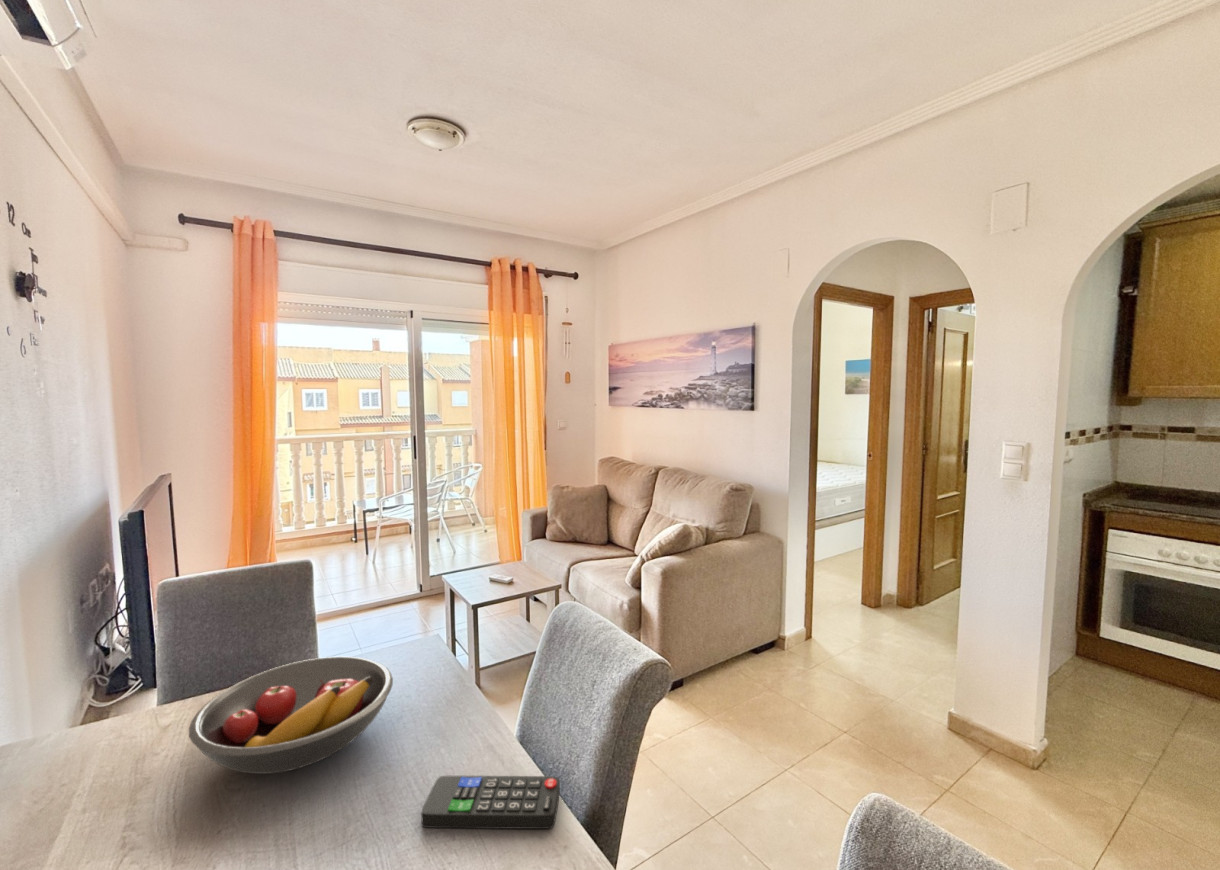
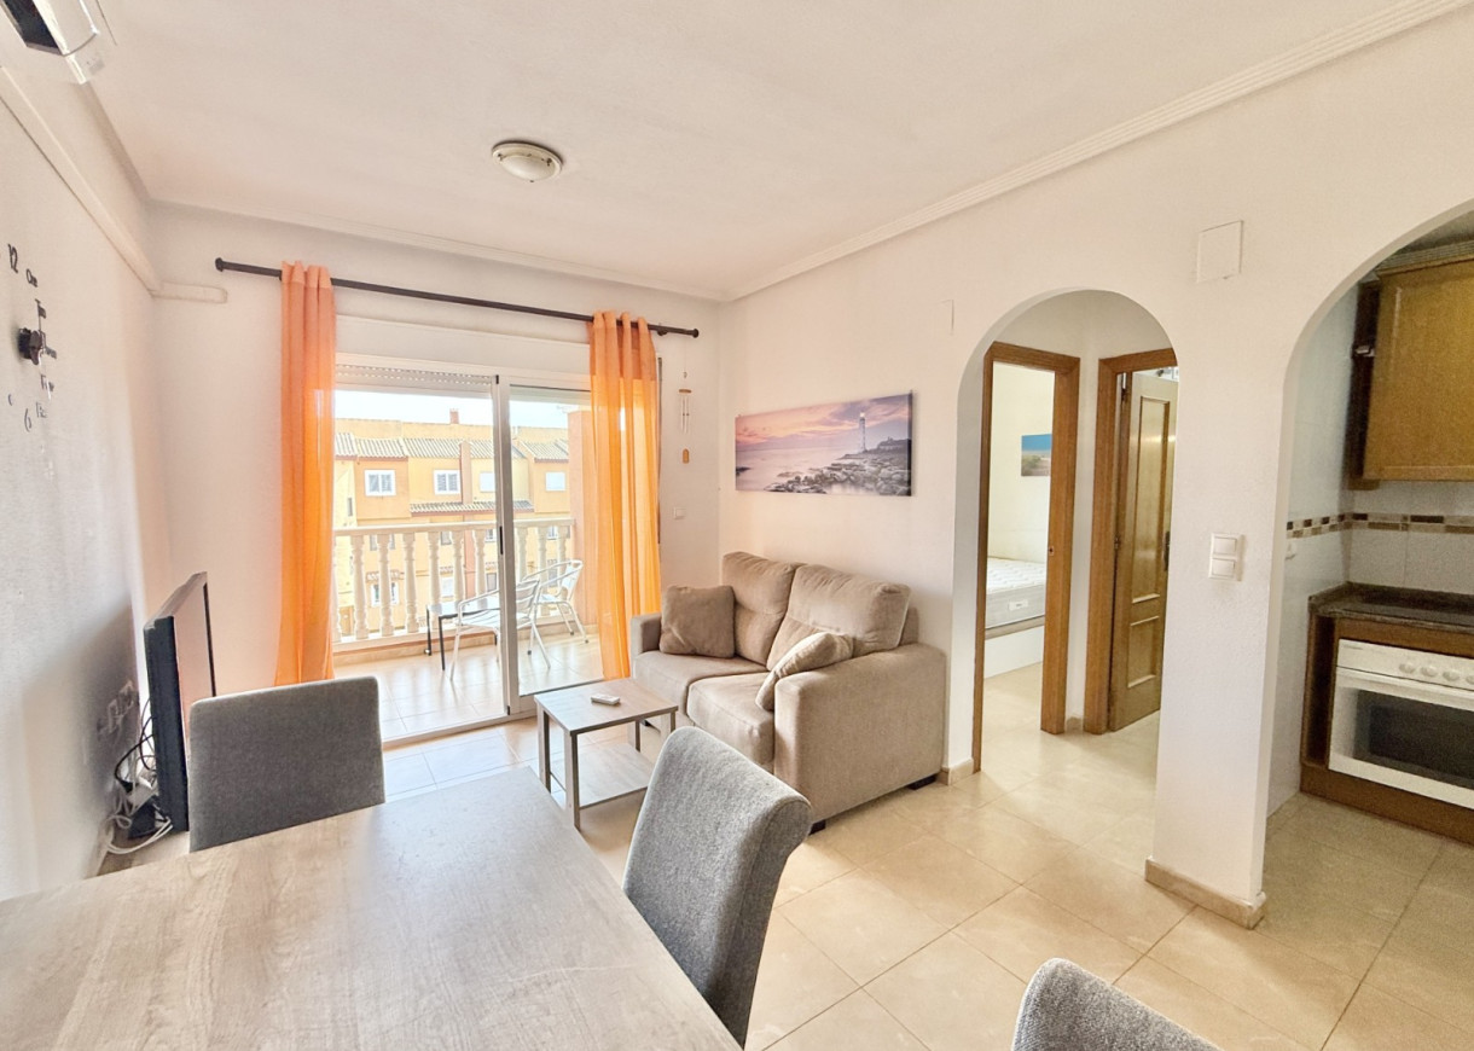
- remote control (493, 799)
- fruit bowl (299, 713)
